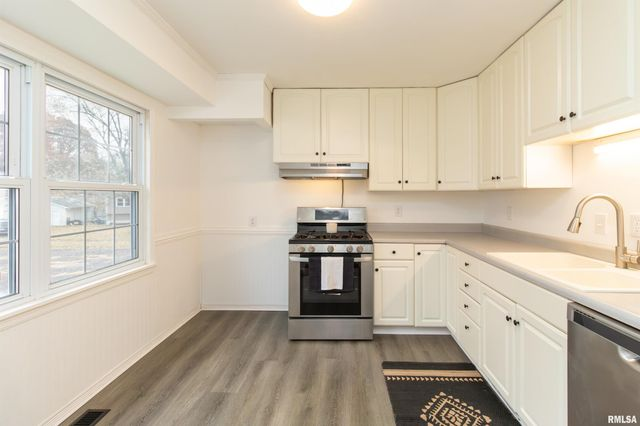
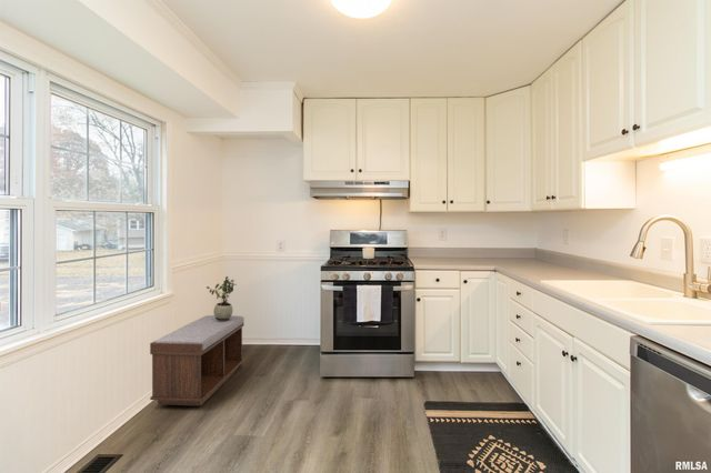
+ bench (203, 354)
+ potted plant (218, 296)
